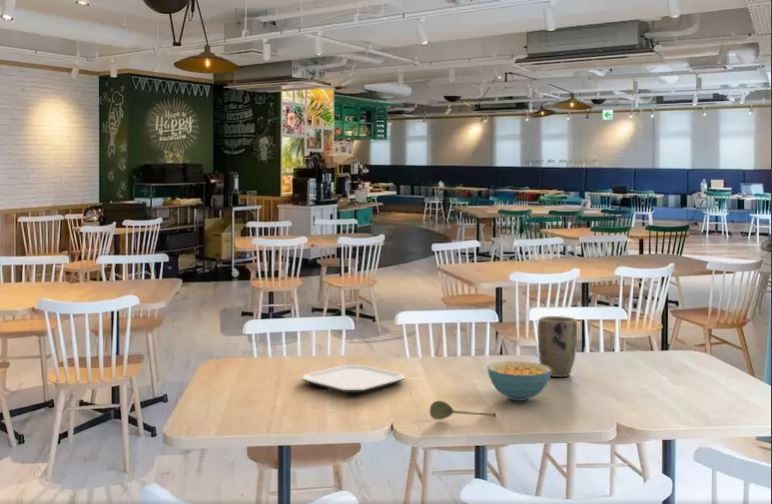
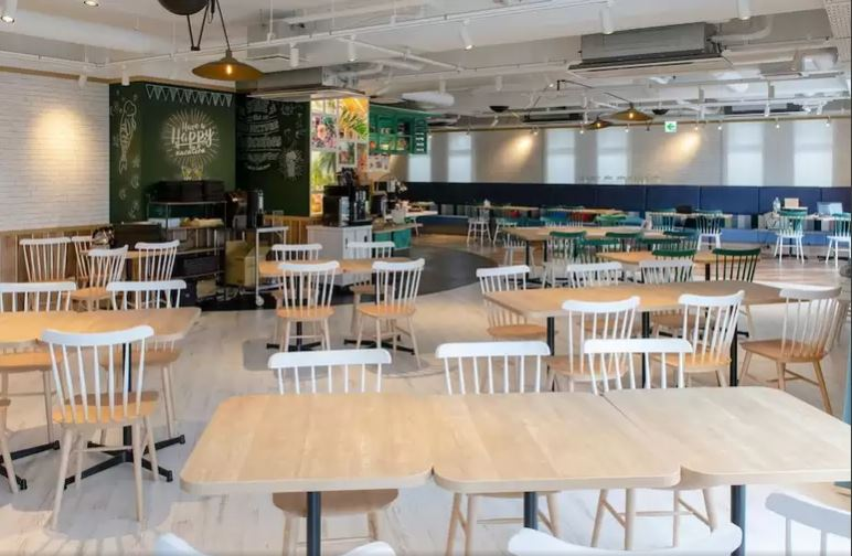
- plant pot (557, 346)
- plate (353, 379)
- cereal bowl (518, 383)
- soupspoon (462, 411)
